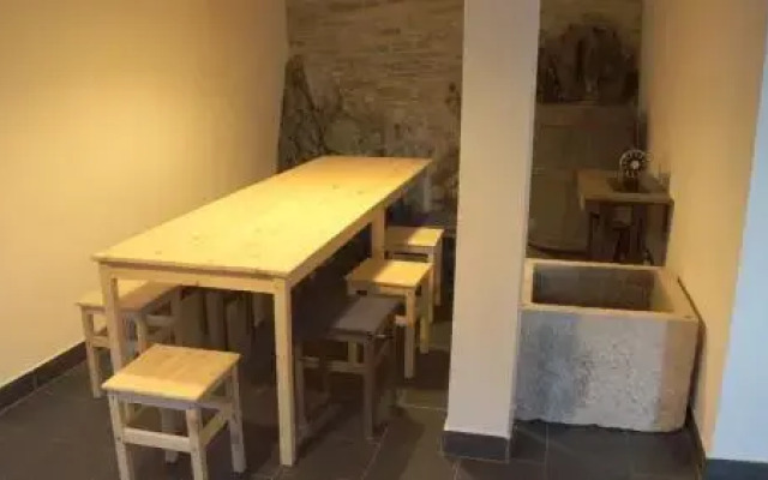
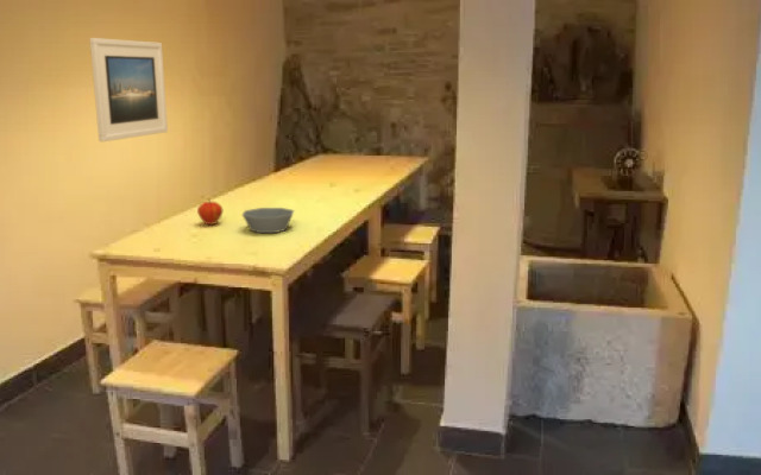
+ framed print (132, 89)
+ fruit (209, 211)
+ bowl (269, 220)
